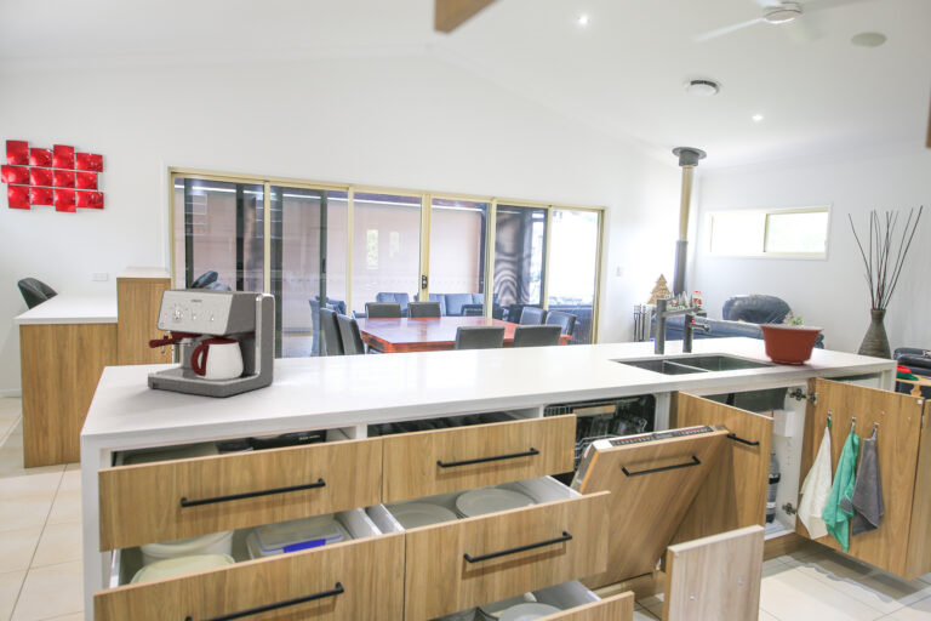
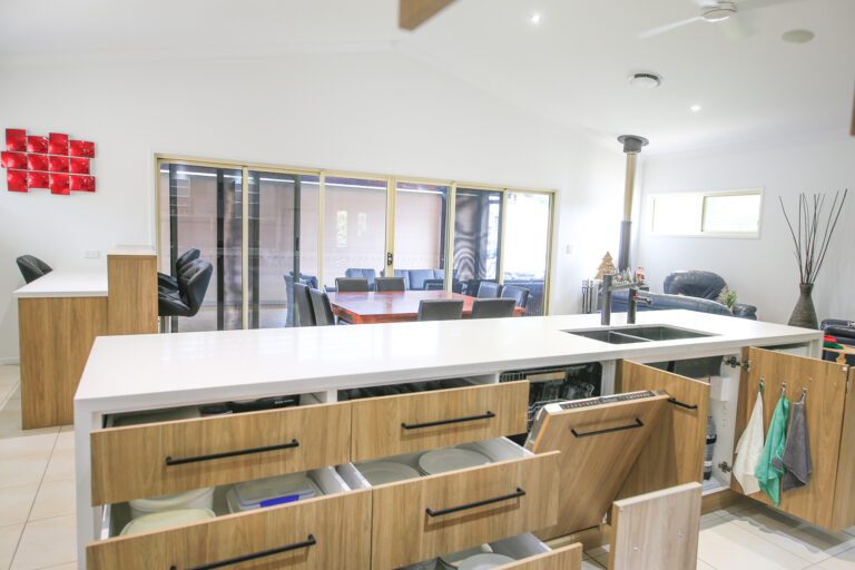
- mixing bowl (788, 343)
- coffee maker (212, 338)
